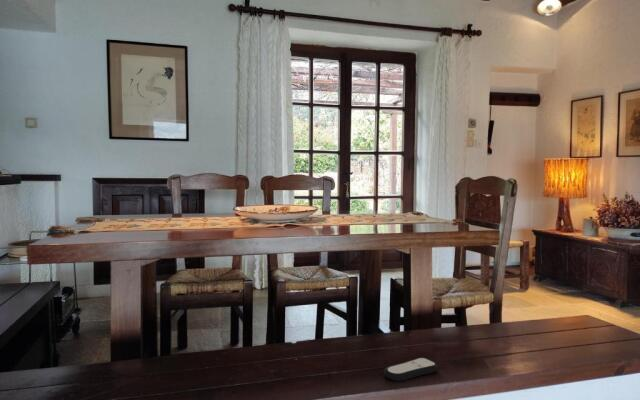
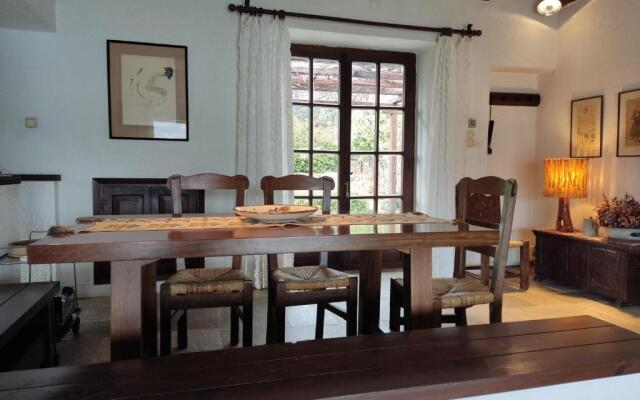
- remote control (410, 368)
